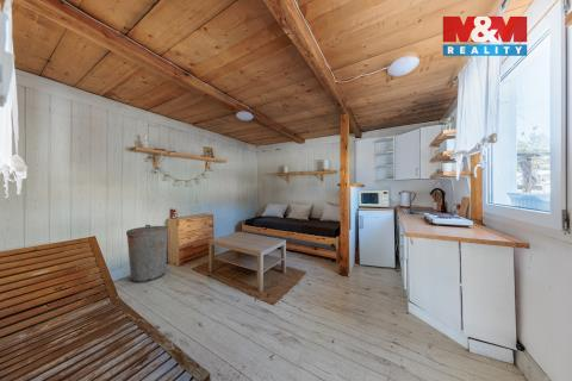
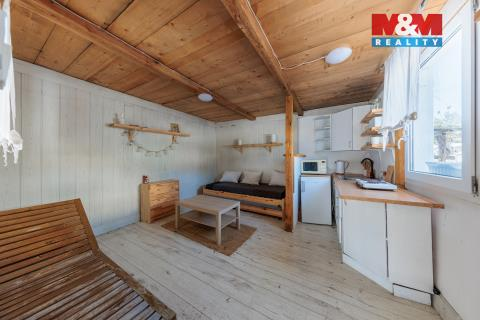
- trash can (148, 250)
